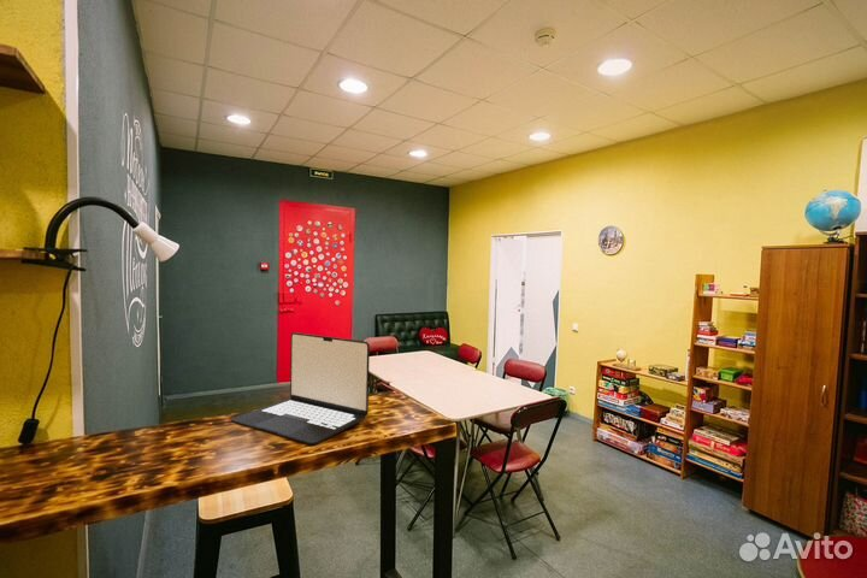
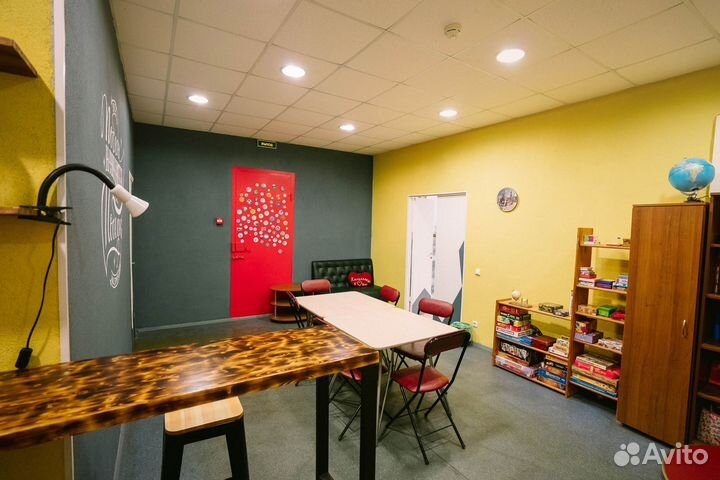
- laptop (300, 381)
